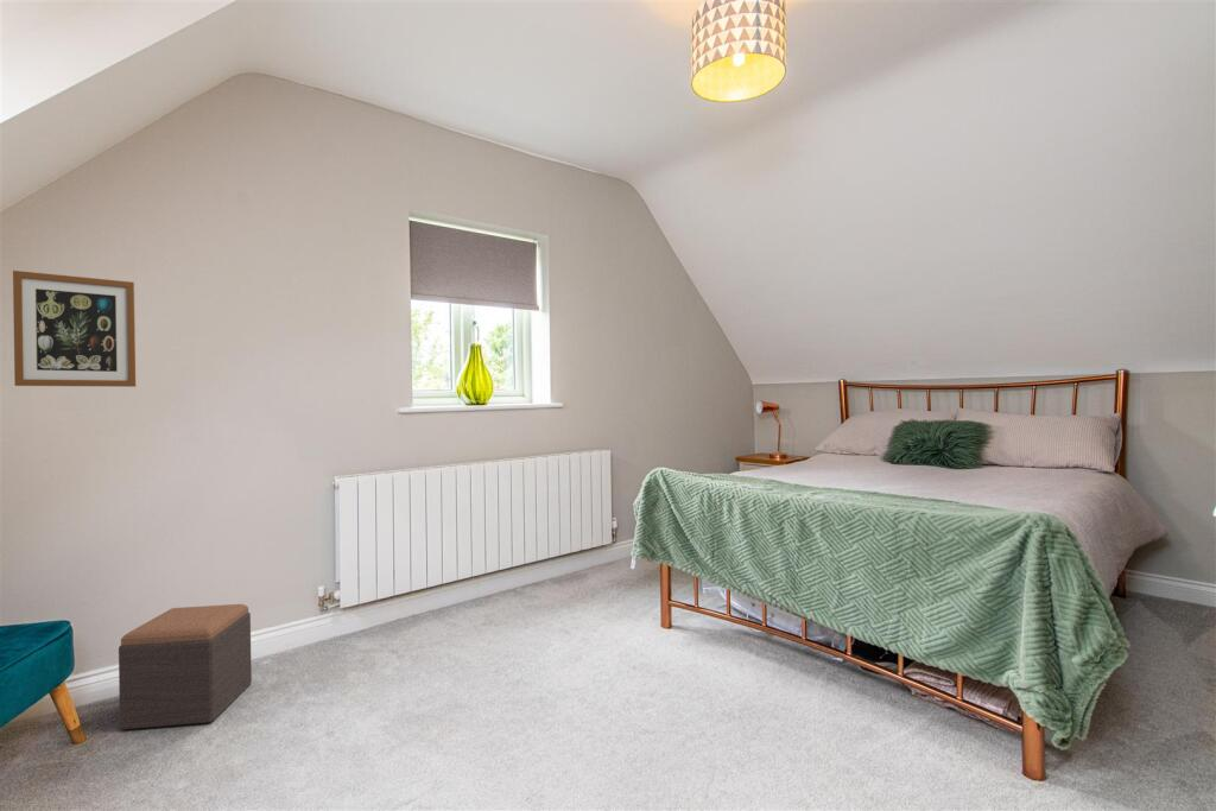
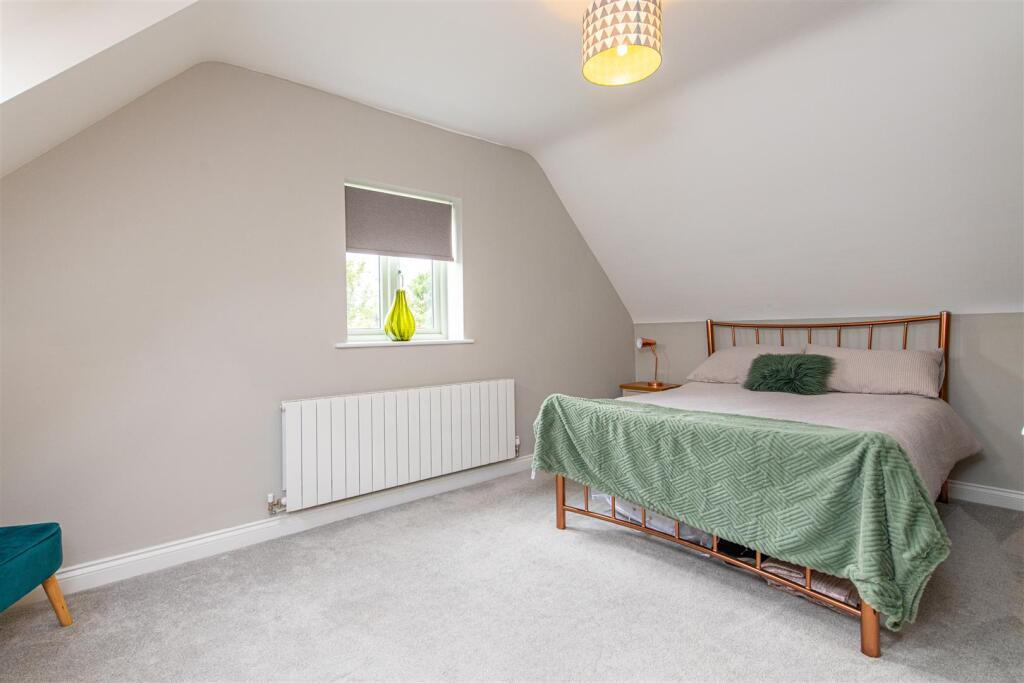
- footstool (189, 660)
- wall art (77, 331)
